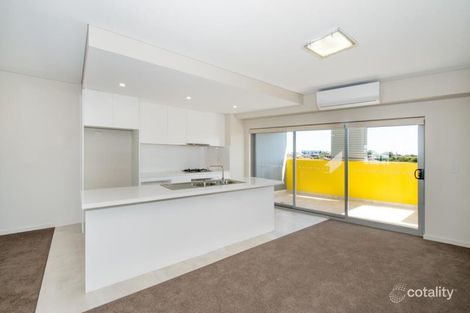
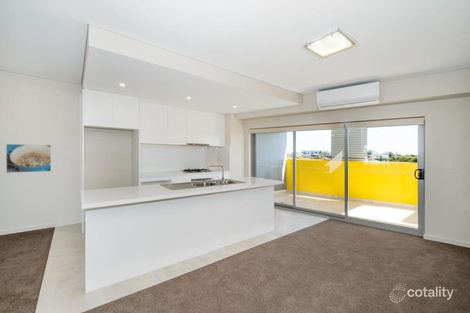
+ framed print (29, 158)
